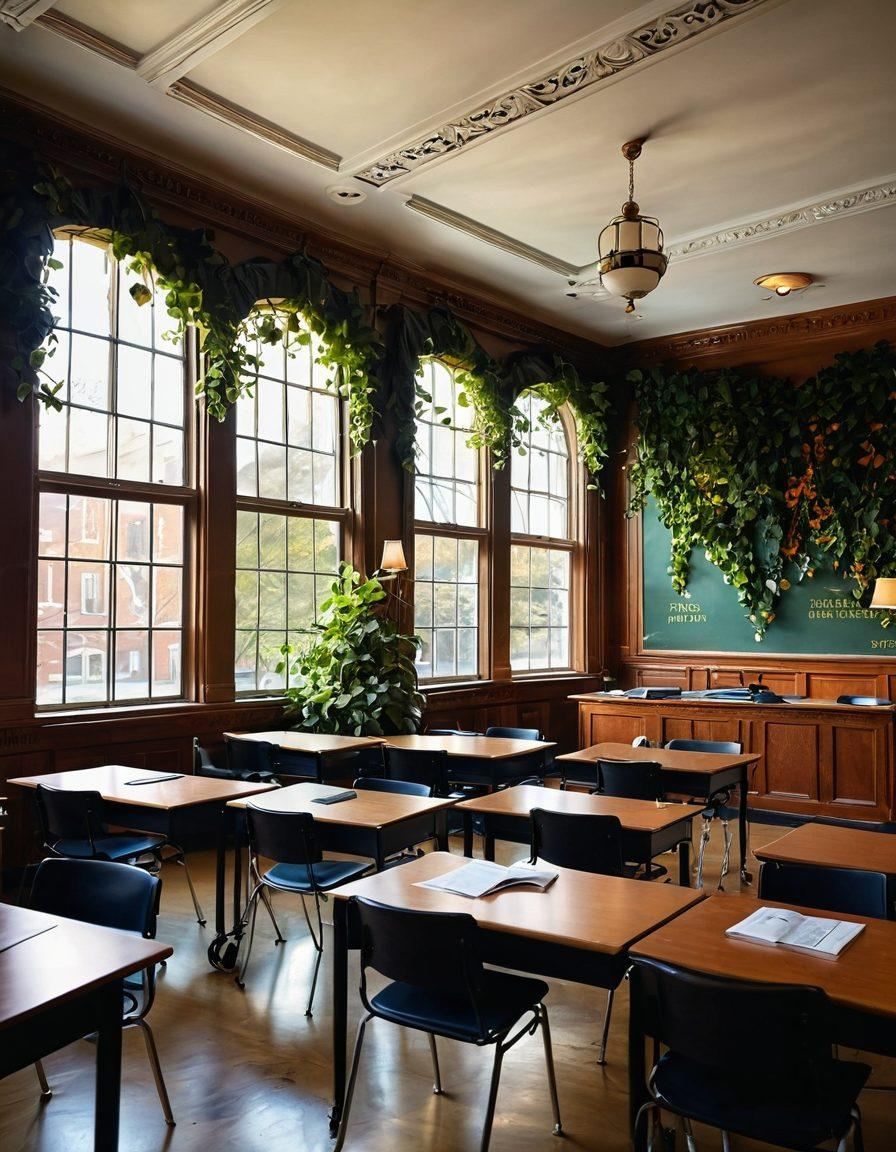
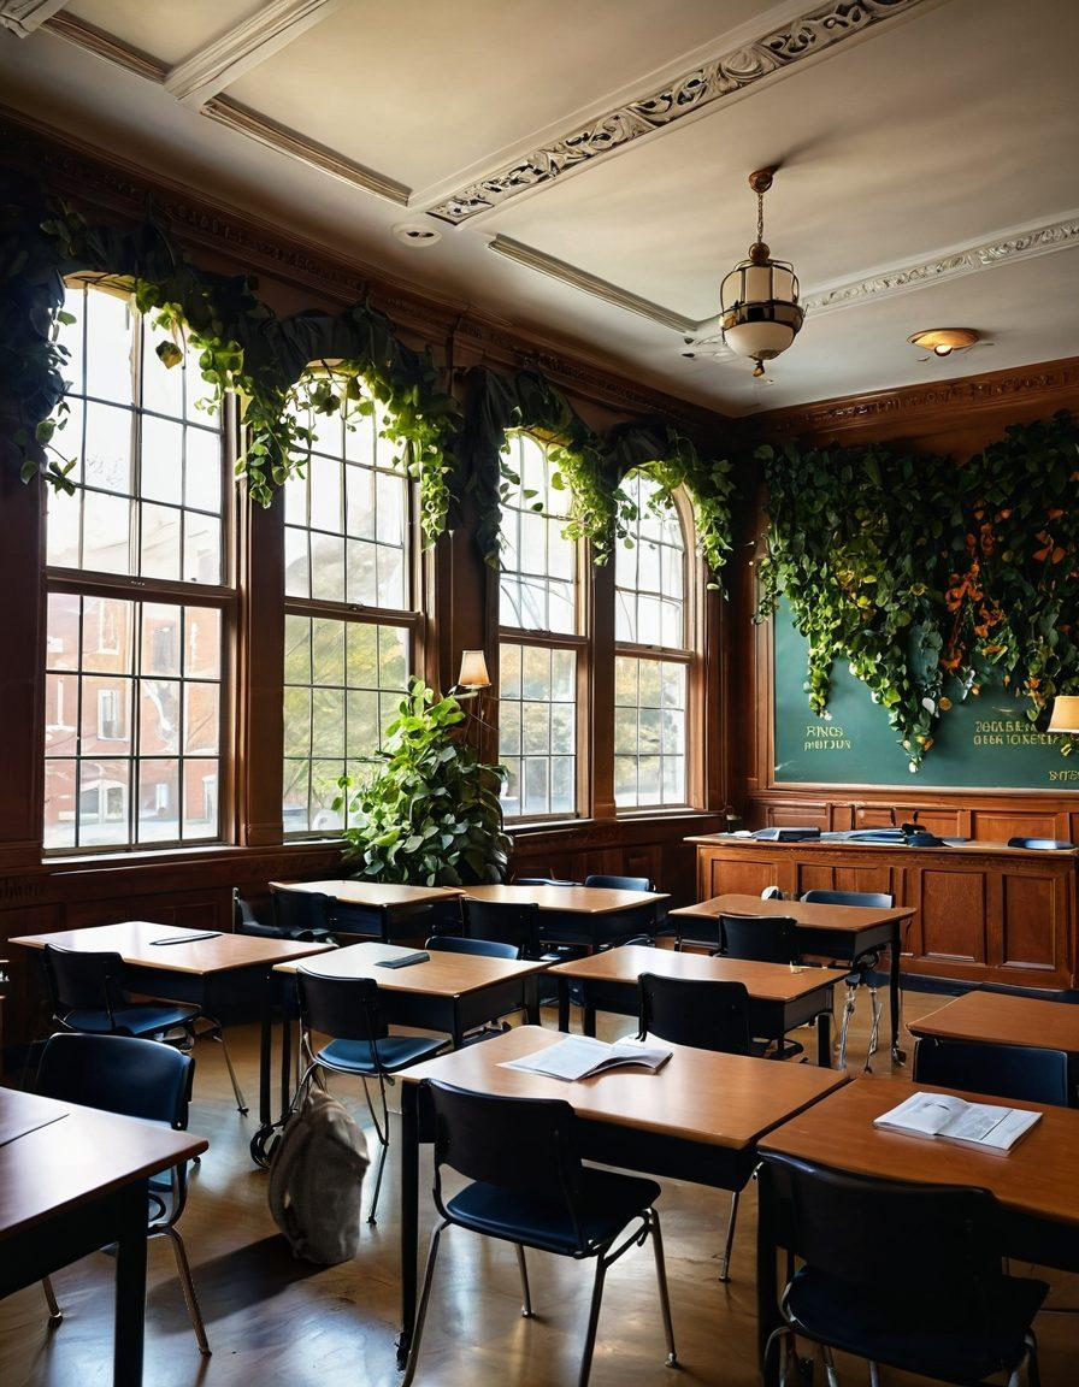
+ backpack (318, 1168)
